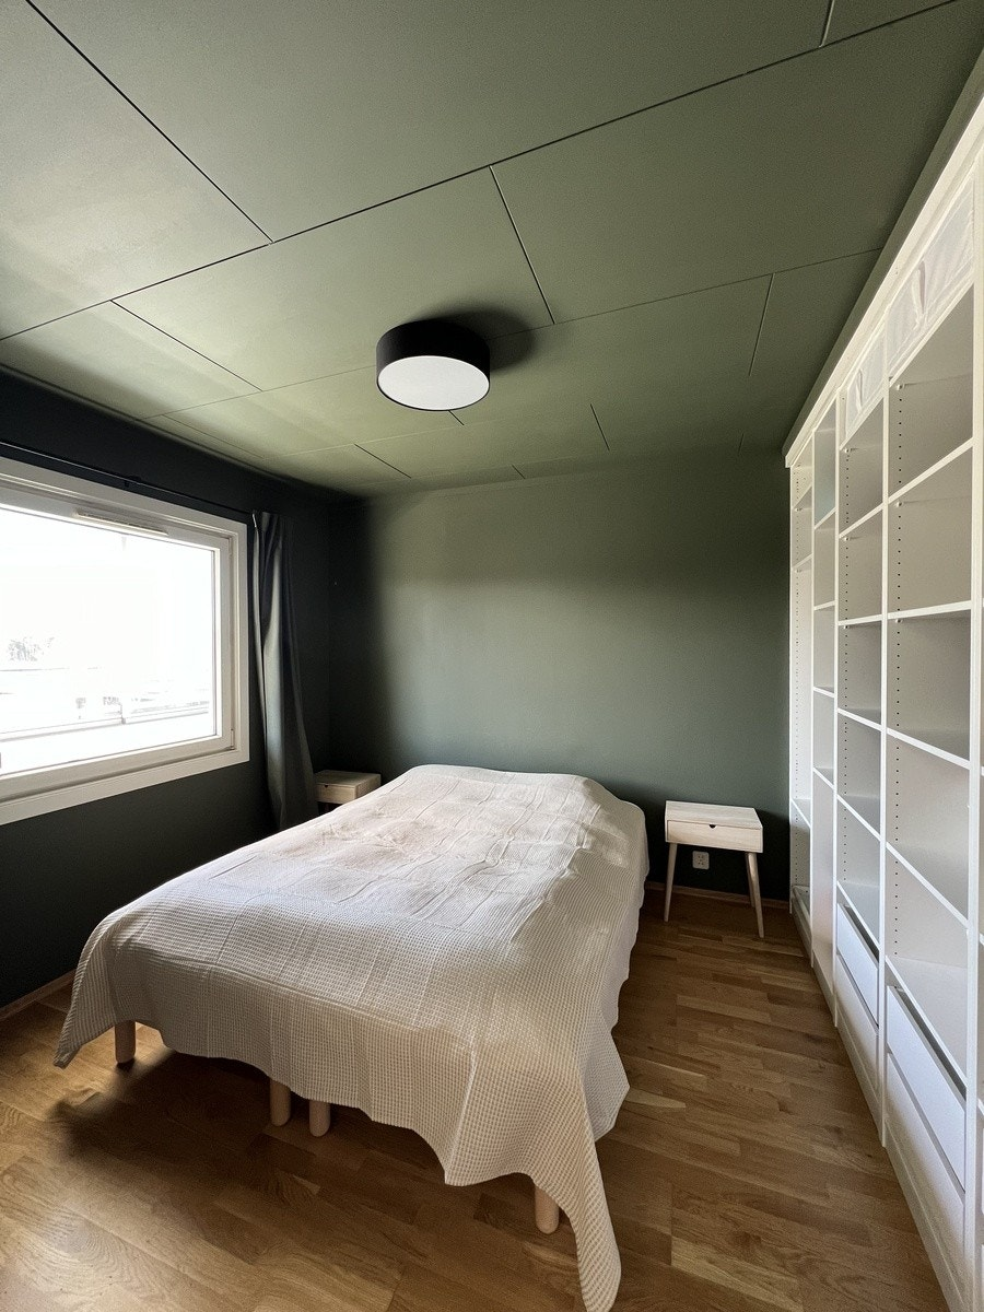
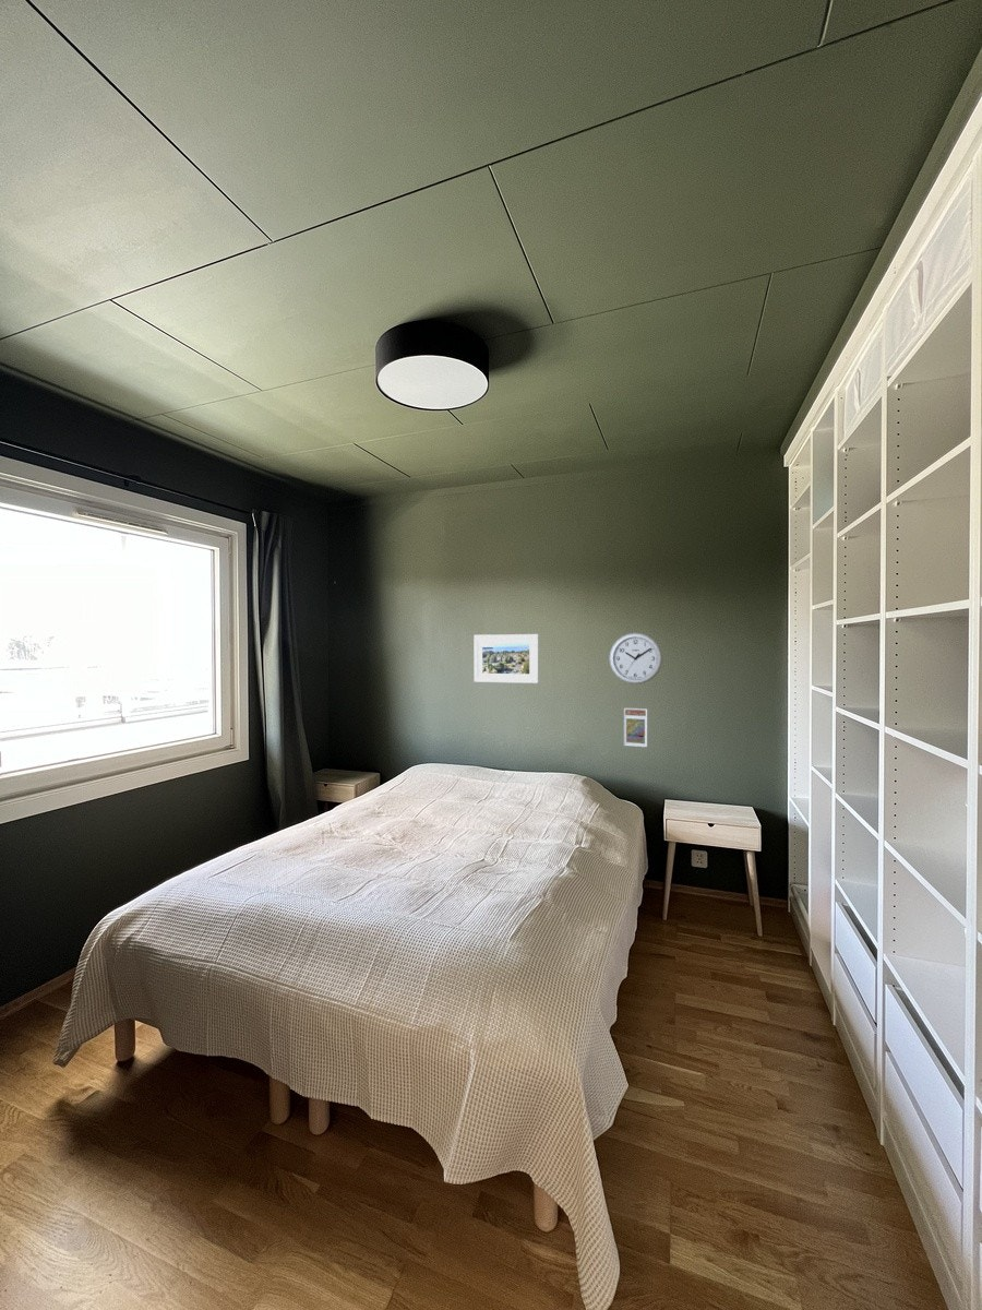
+ trading card display case (635, 727)
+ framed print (505, 658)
+ wall clock (635, 658)
